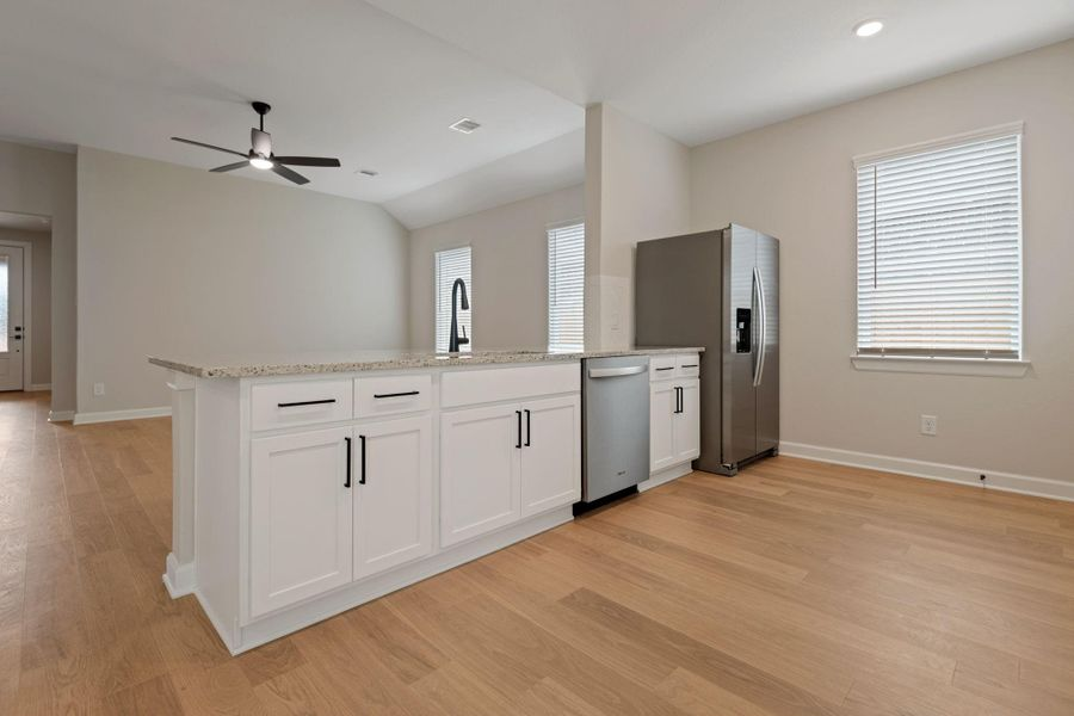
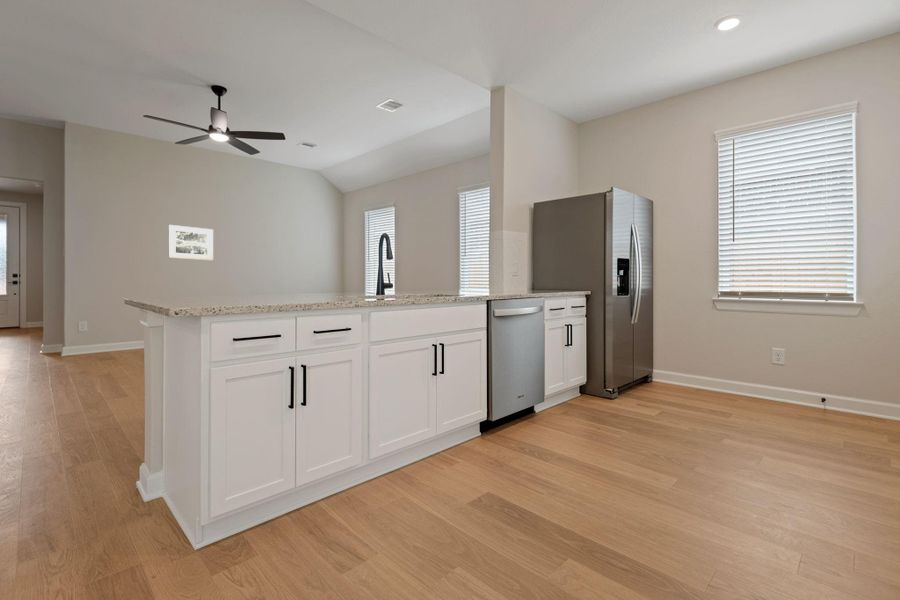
+ wall art (191, 243)
